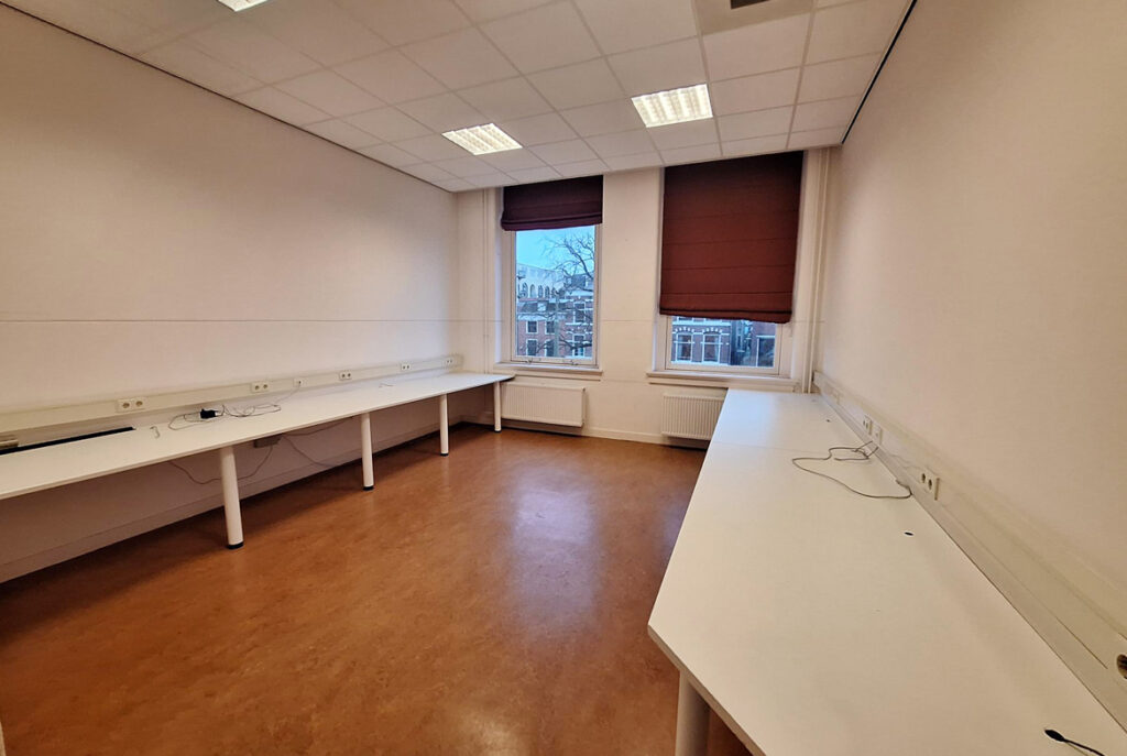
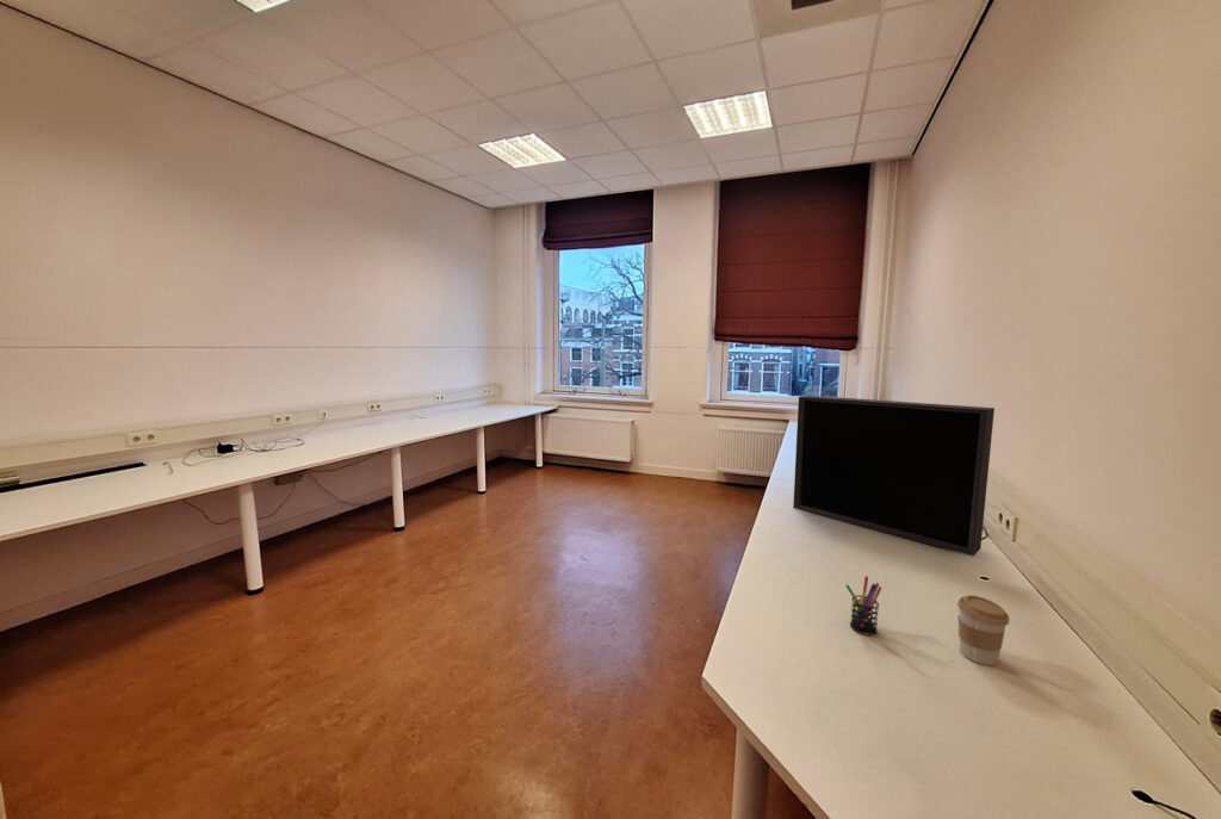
+ picture frame (880, 464)
+ pen holder (861, 603)
+ coffee cup (980, 628)
